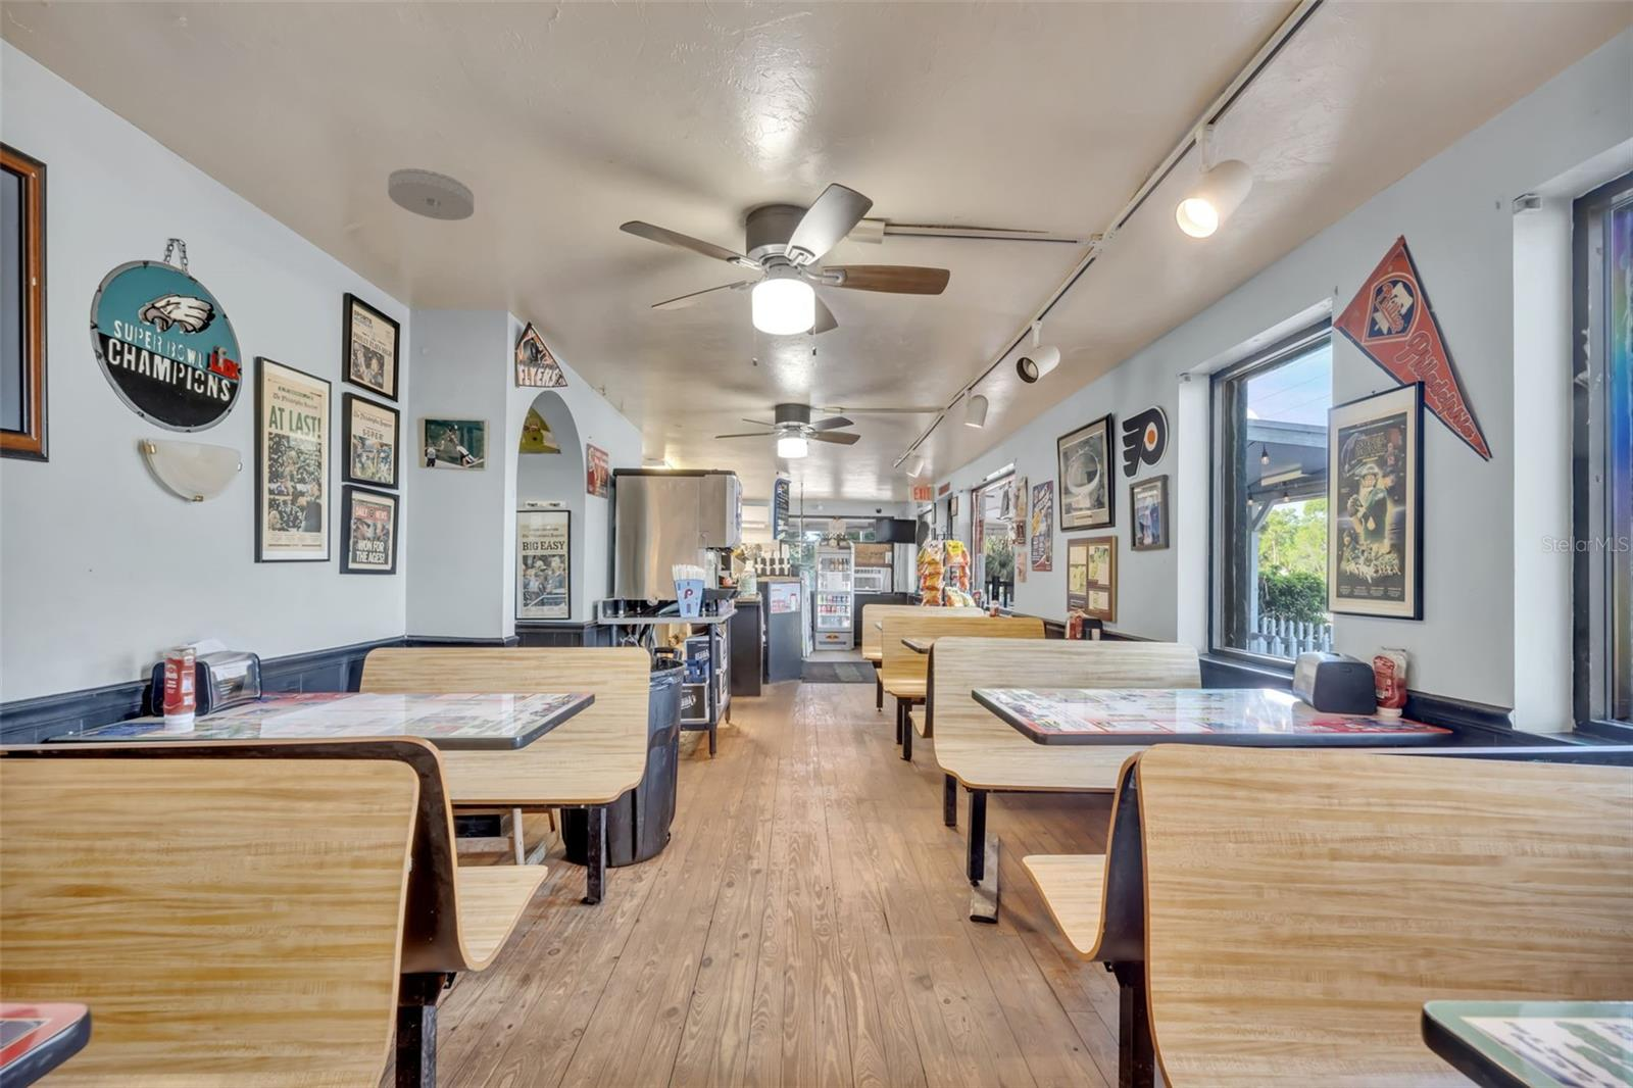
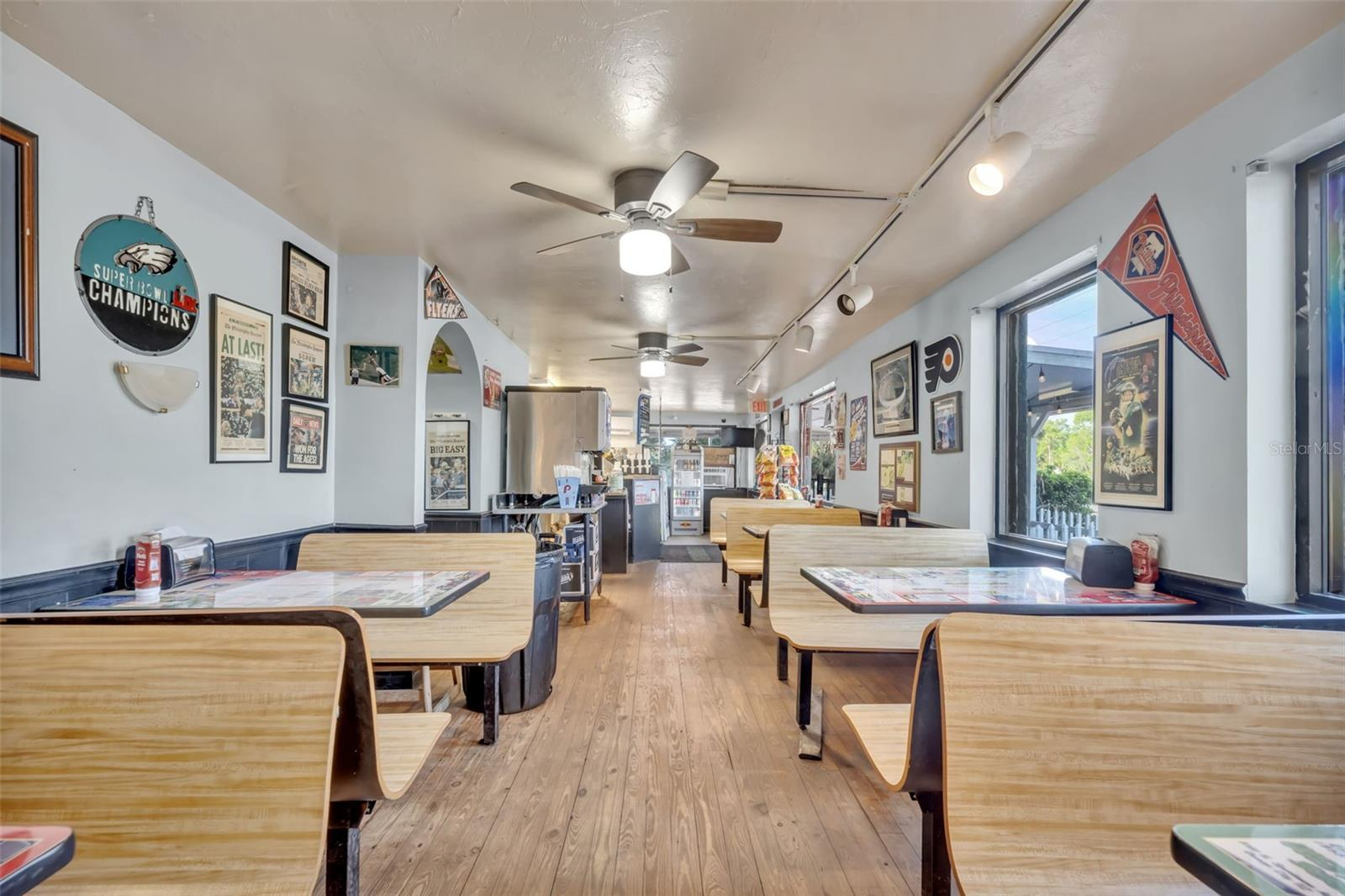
- smoke detector (432, 195)
